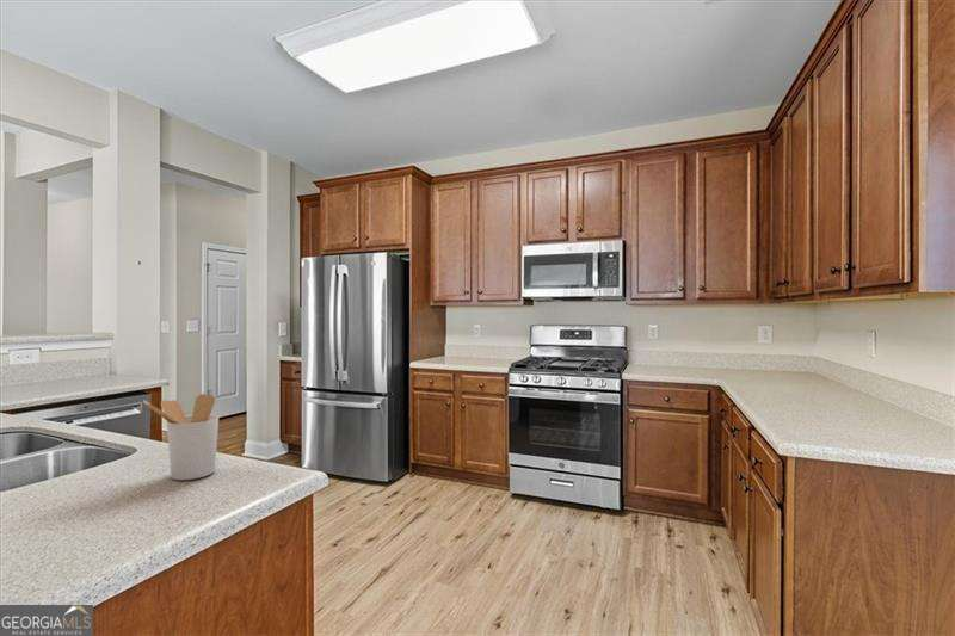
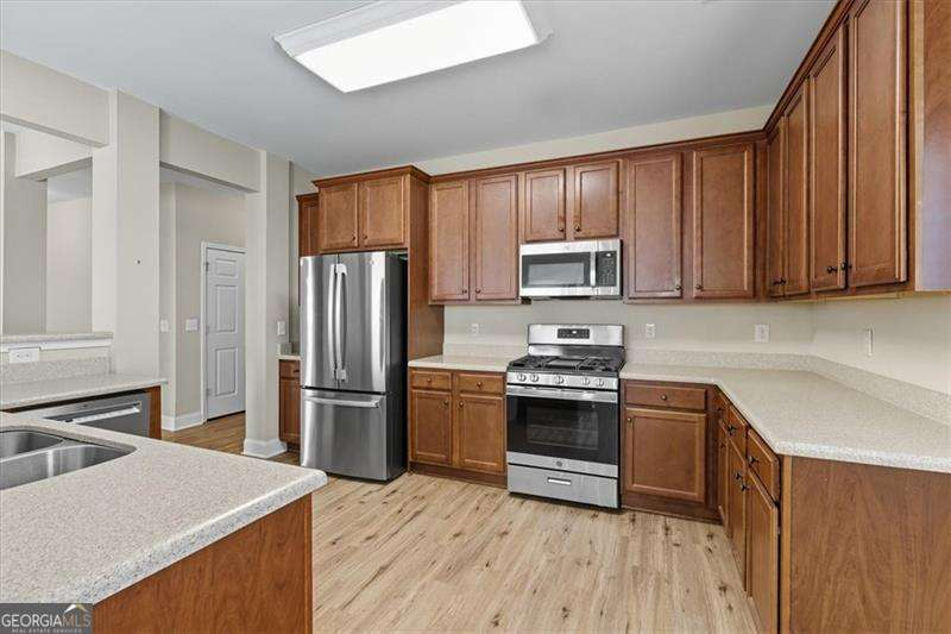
- utensil holder (180, 434)
